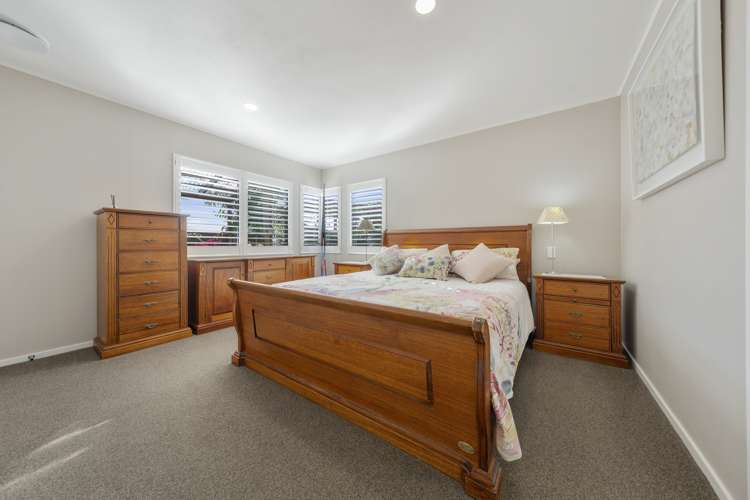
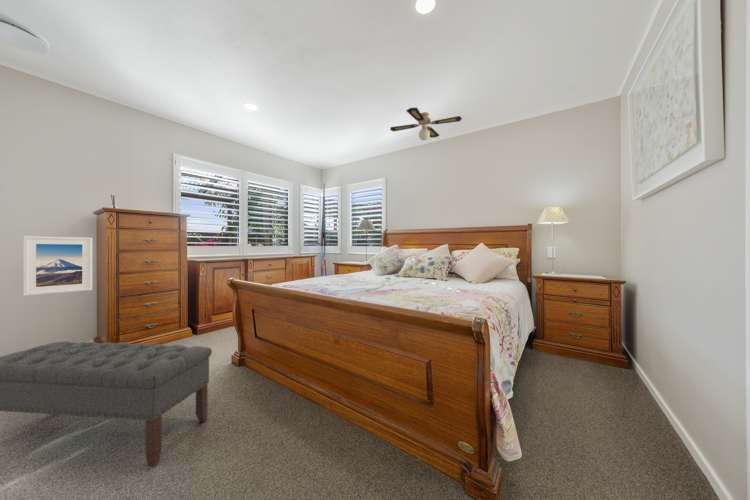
+ bench (101, 393)
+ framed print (60, 264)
+ ceiling fan (424, 127)
